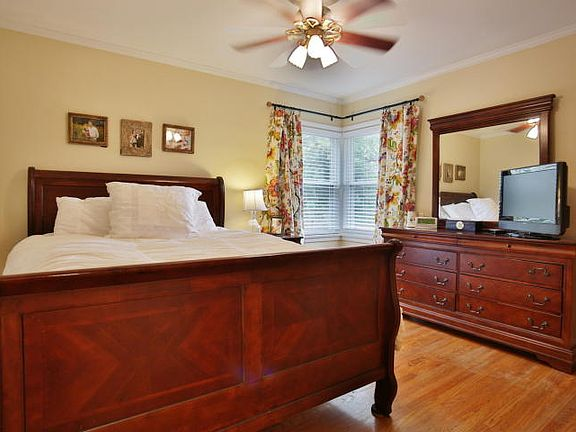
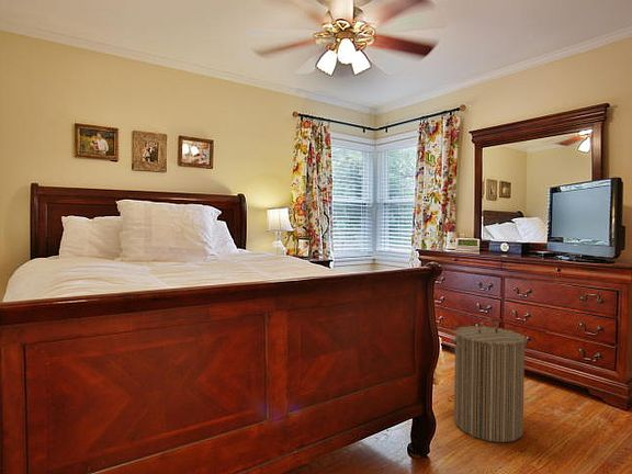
+ laundry hamper (488, 372)
